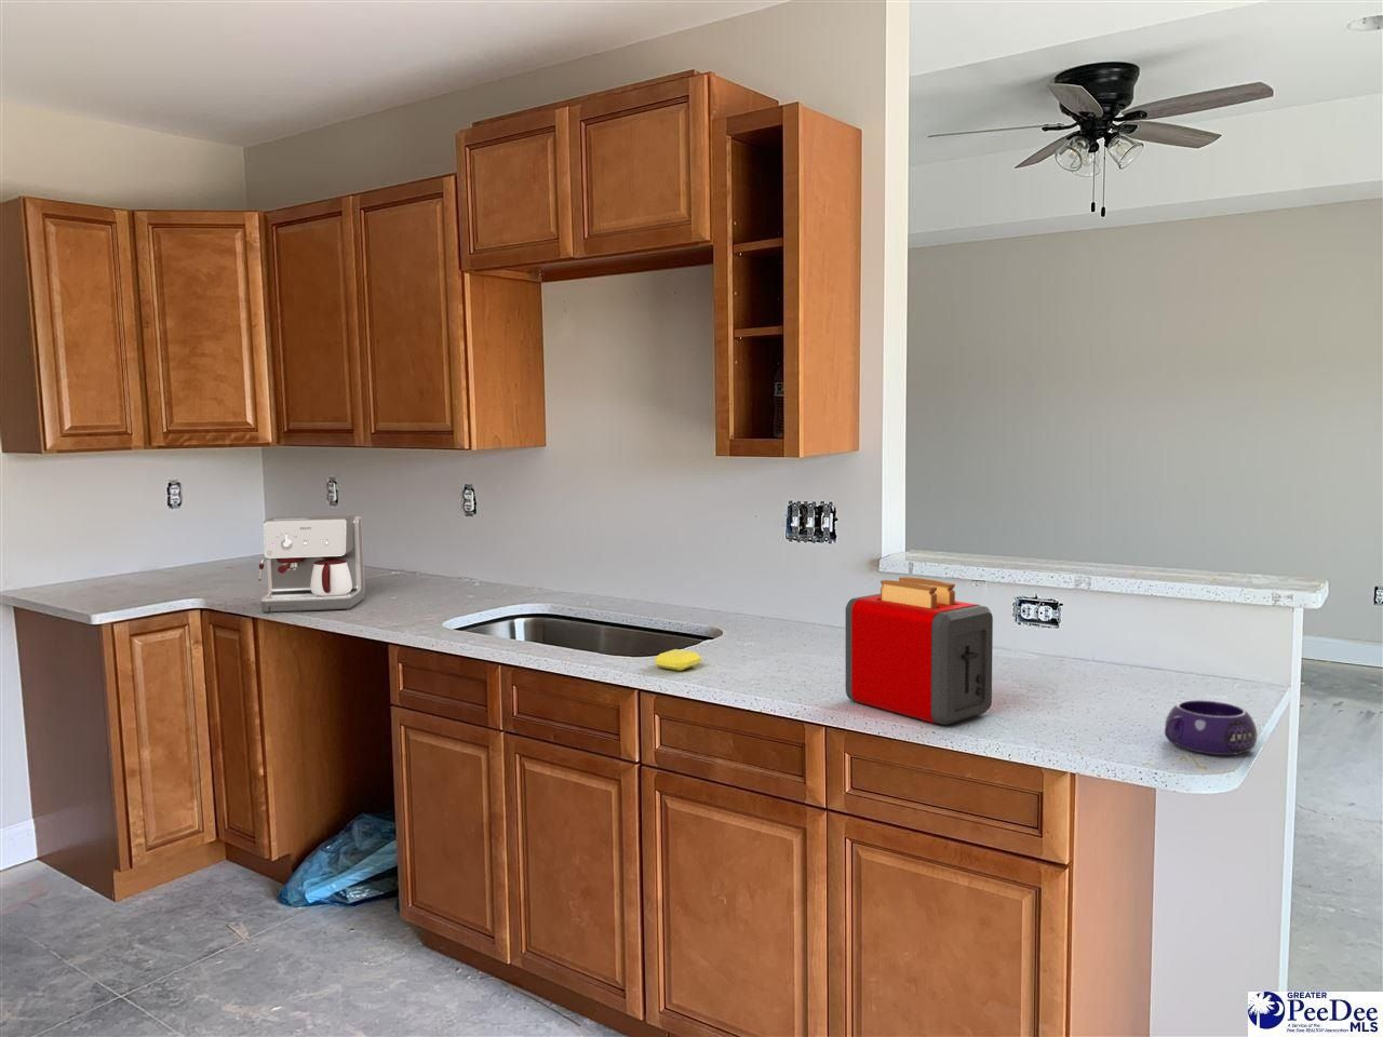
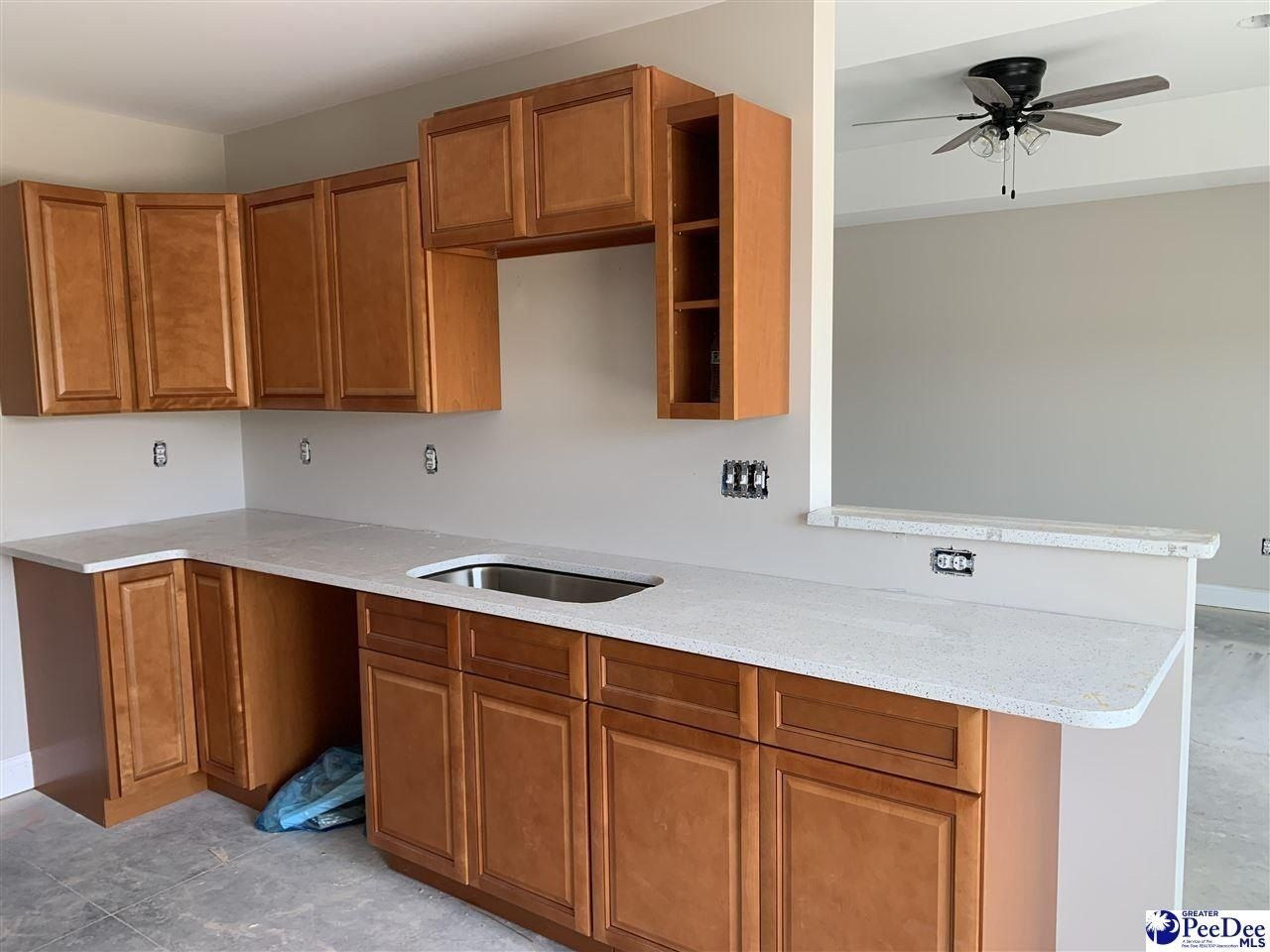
- bowl (1204, 727)
- coffee maker (311, 561)
- toaster (917, 644)
- soap bar (677, 659)
